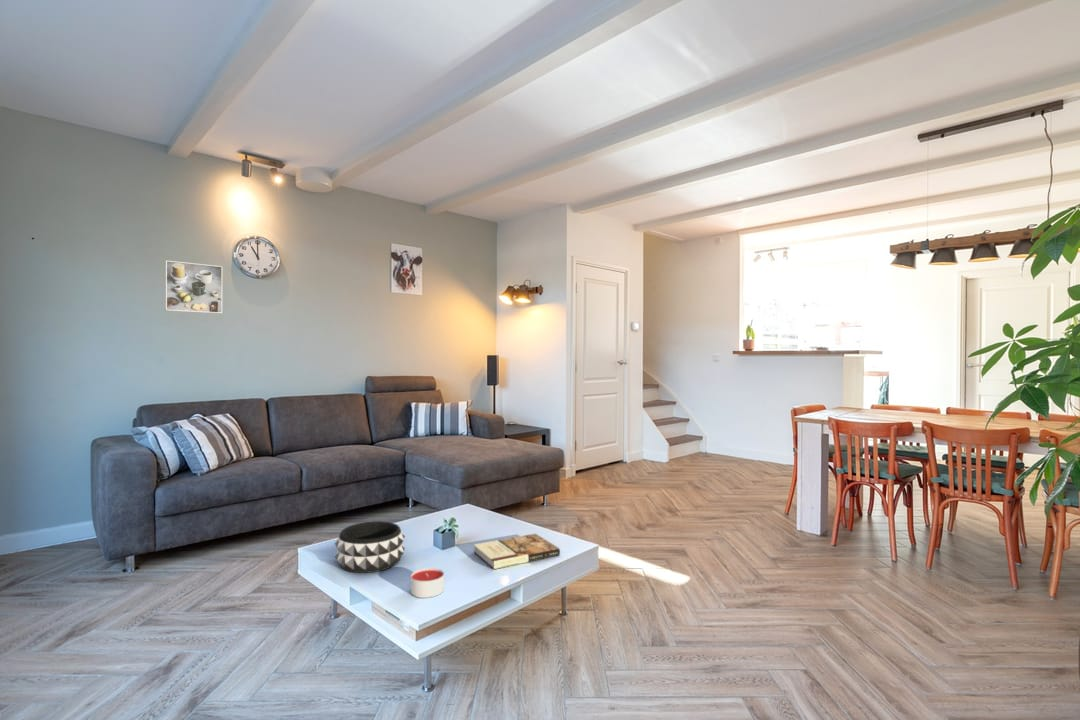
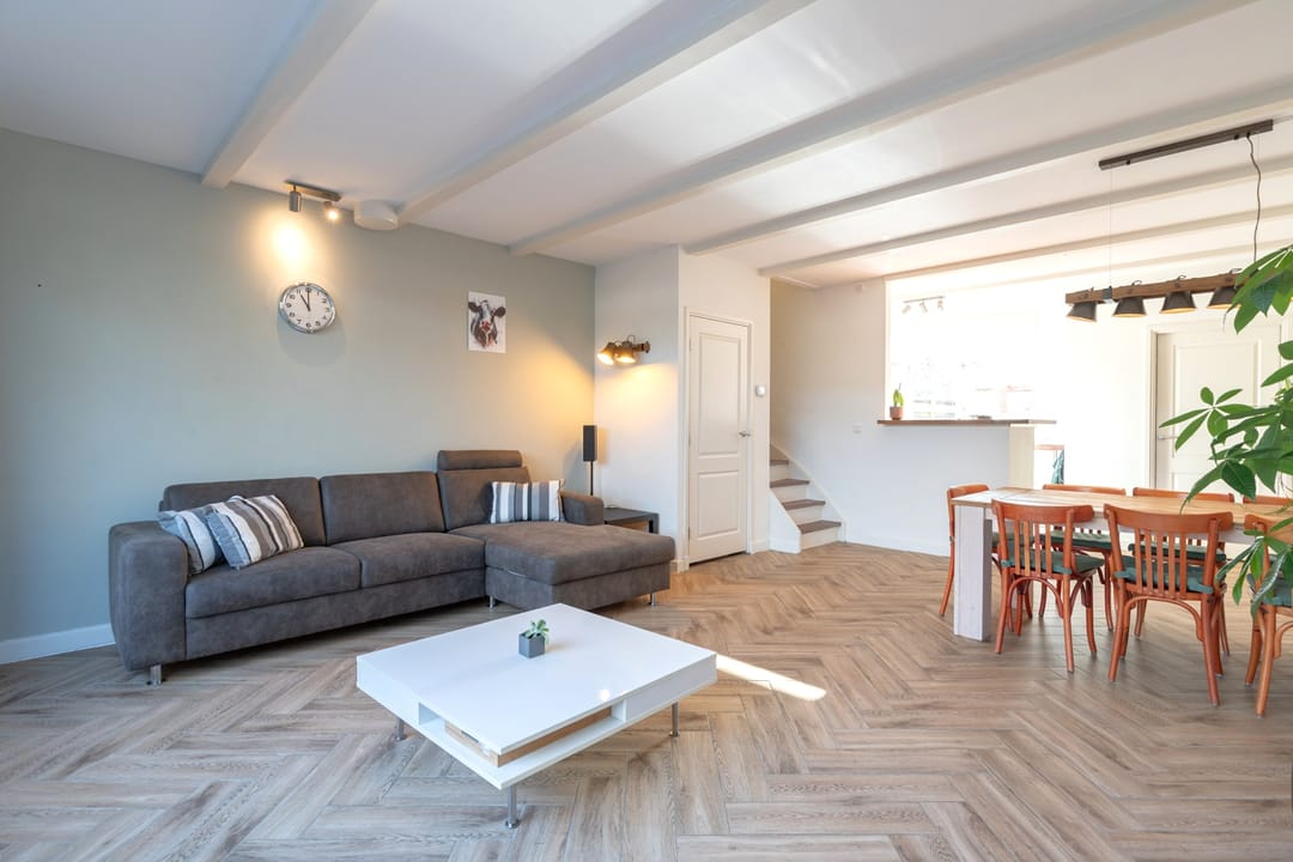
- candle (427, 582)
- decorative bowl (370, 545)
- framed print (194, 287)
- book (516, 550)
